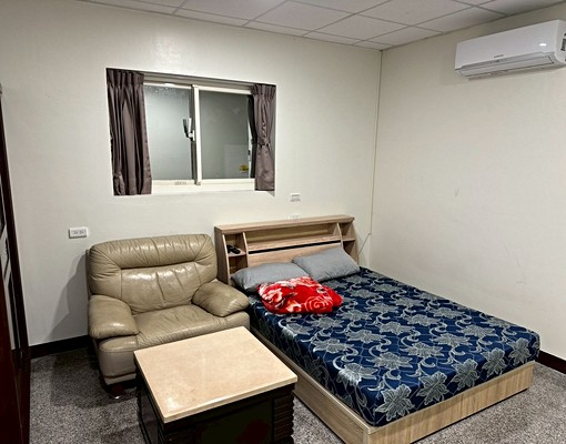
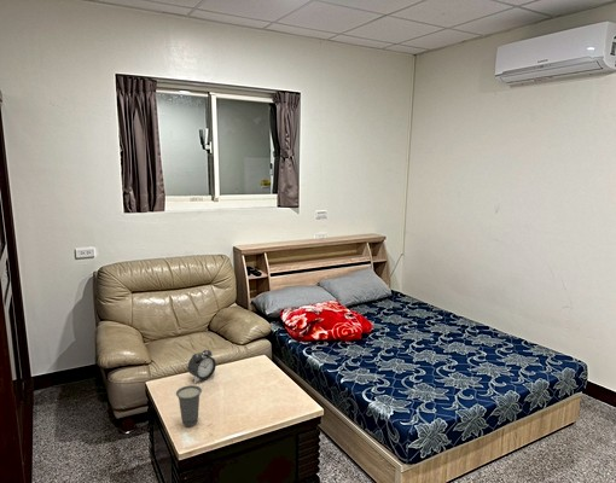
+ cup (188, 407)
+ alarm clock (202, 365)
